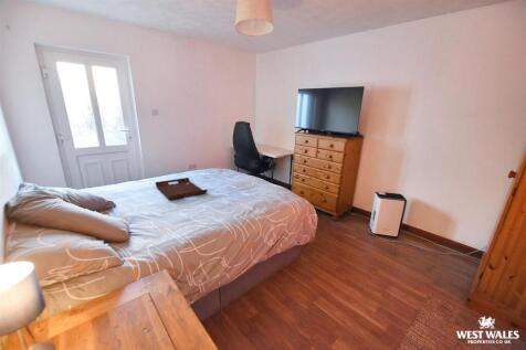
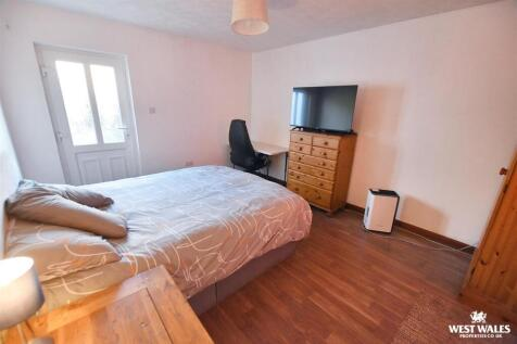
- serving tray (180, 188)
